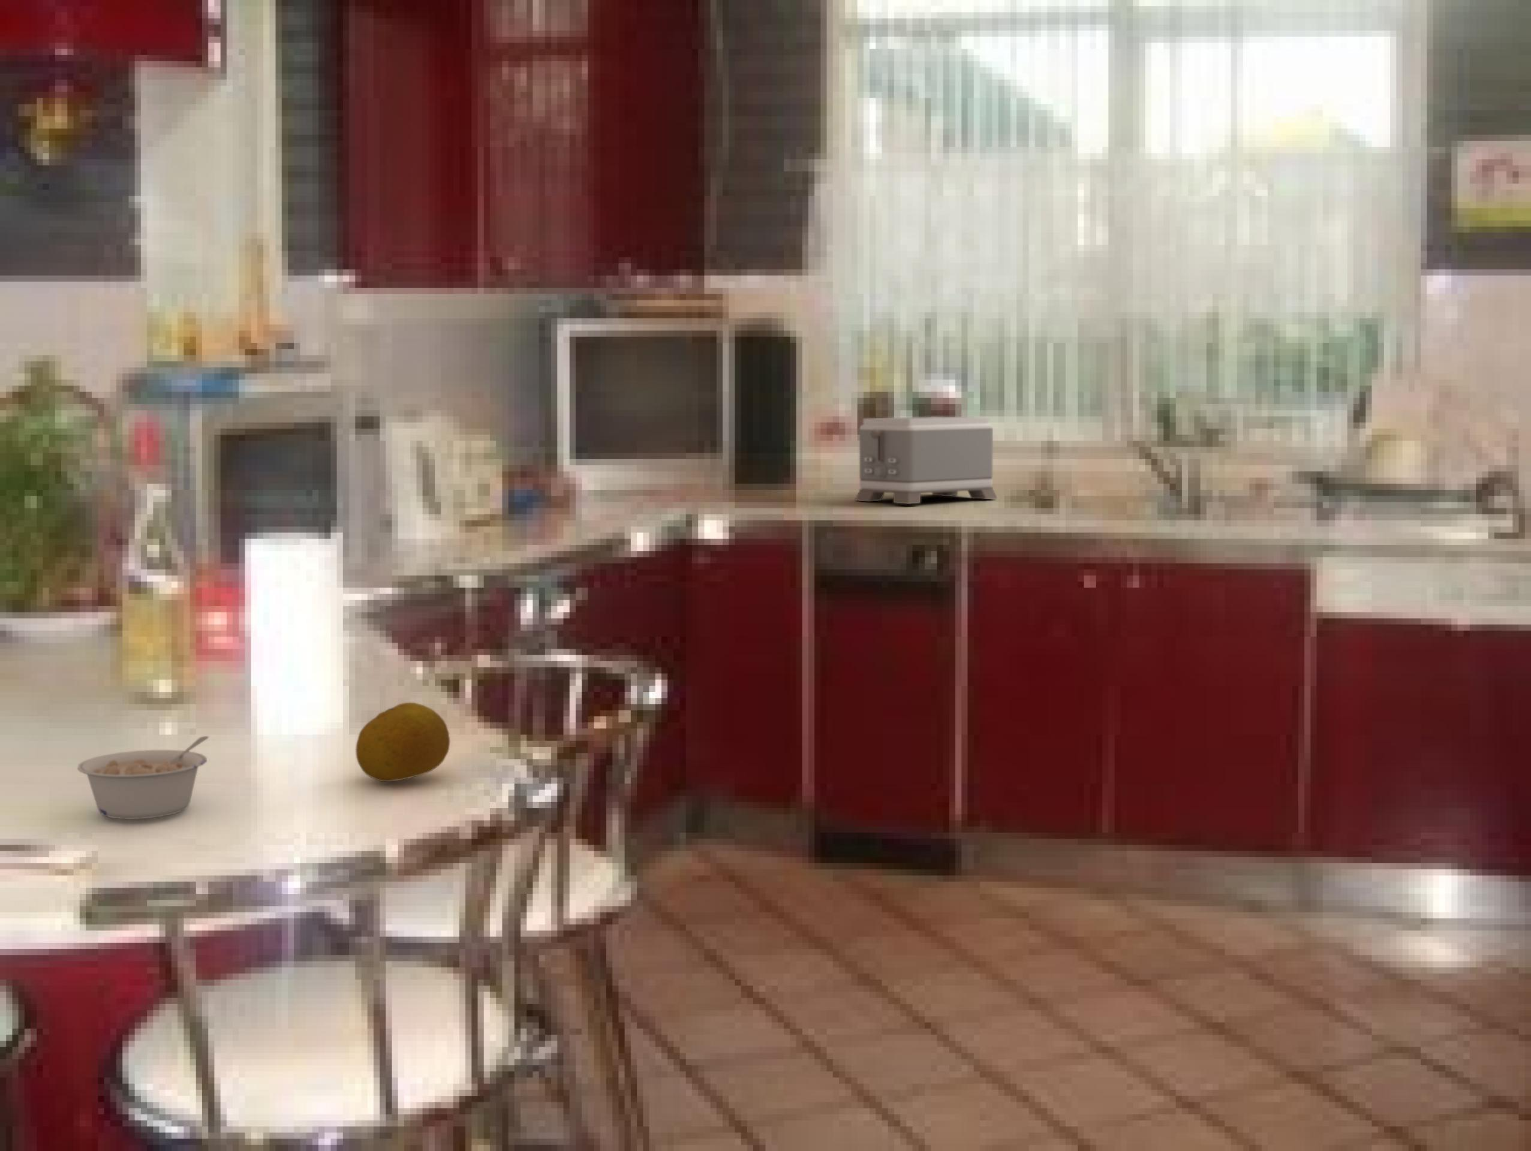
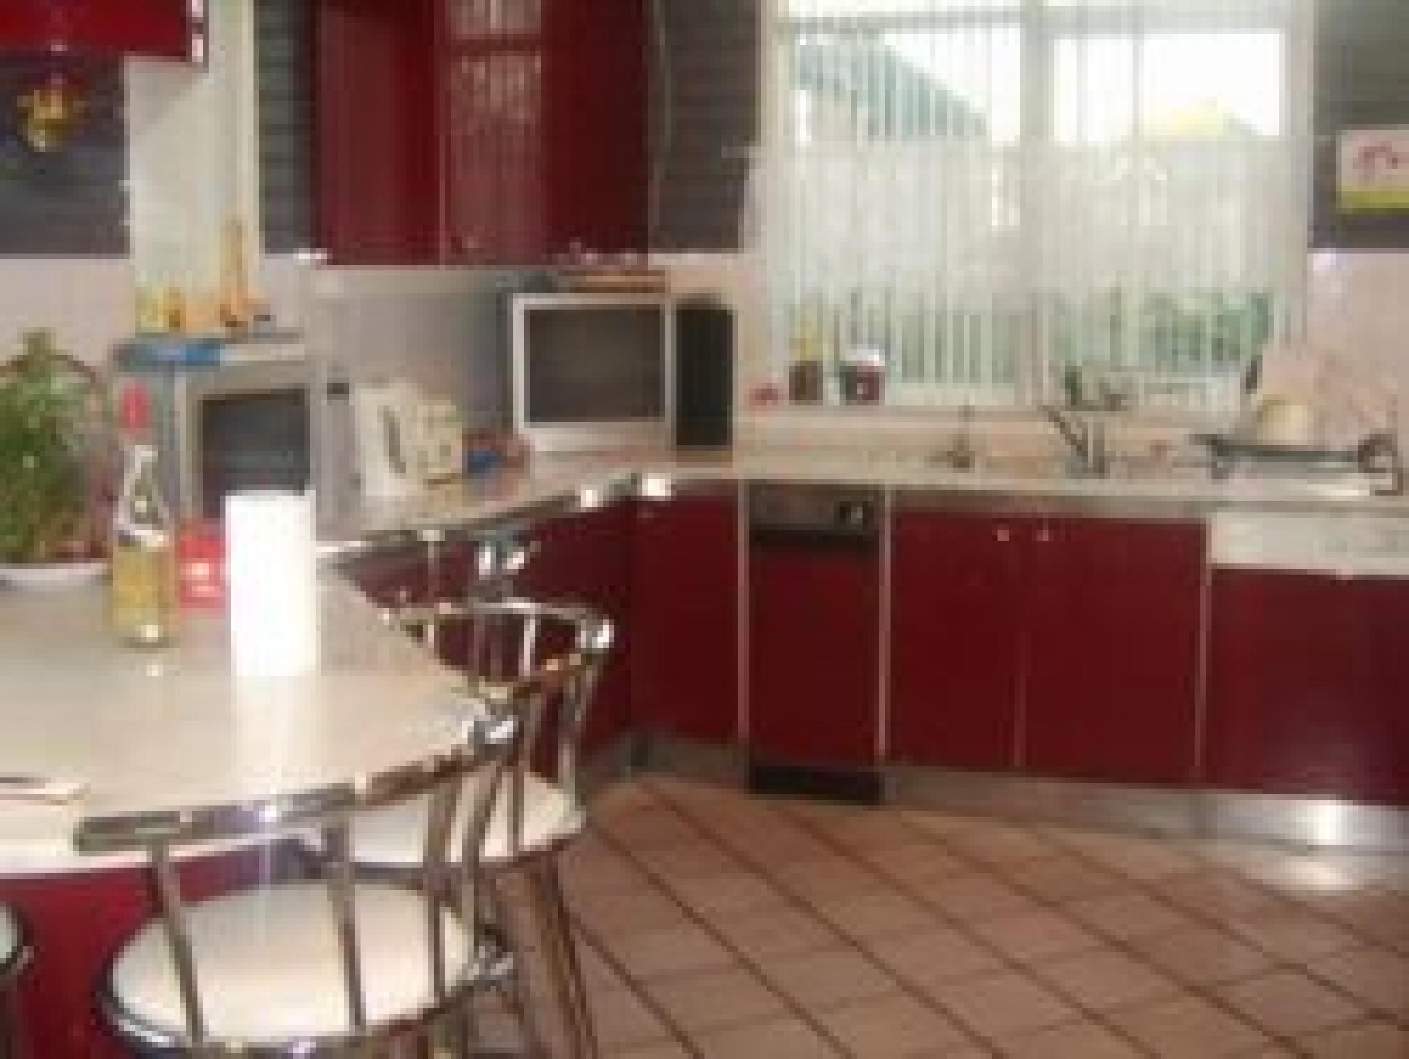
- toaster (922, 458)
- fruit (403, 741)
- legume (144, 780)
